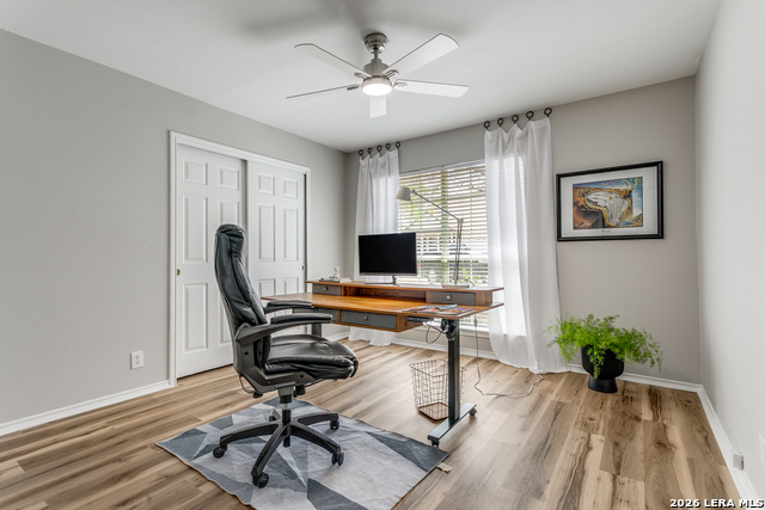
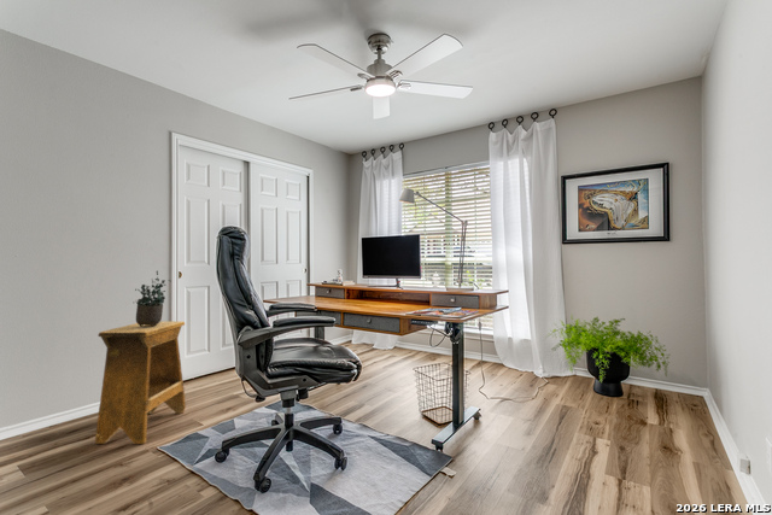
+ potted plant (152, 298)
+ stool (145, 375)
